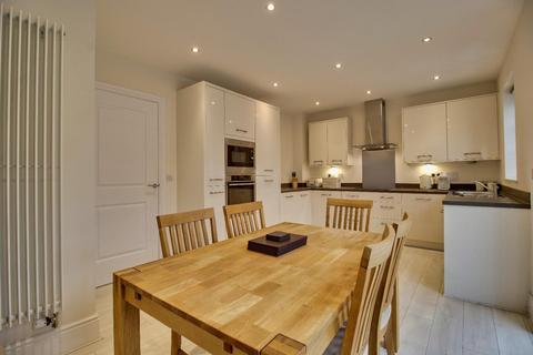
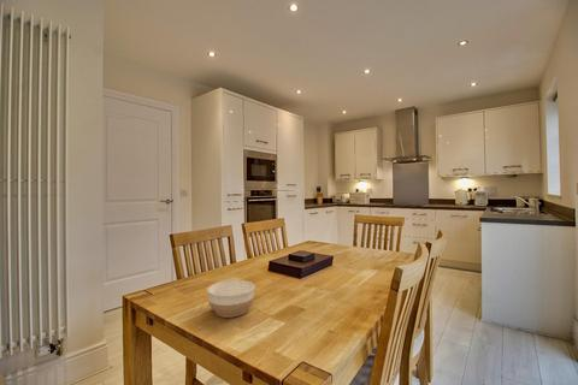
+ bowl (231, 298)
